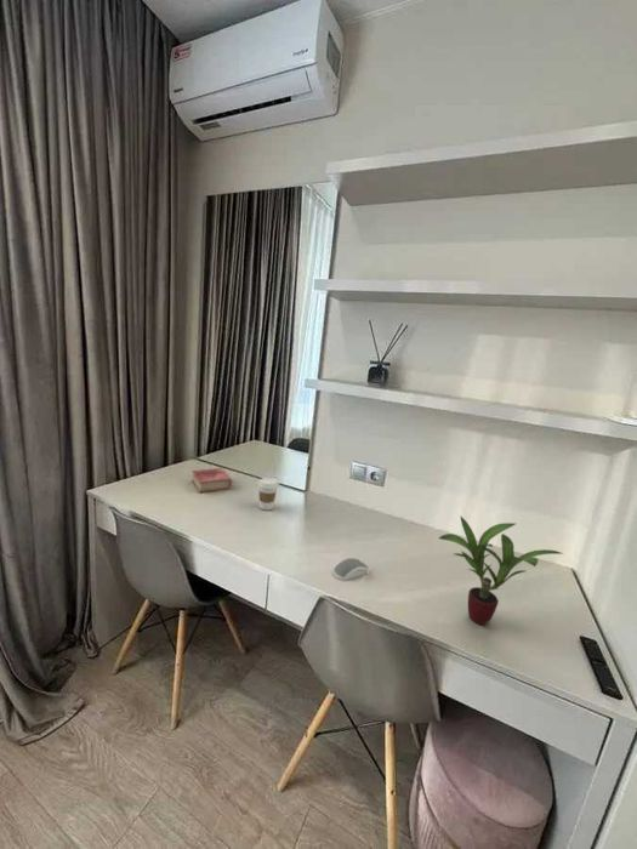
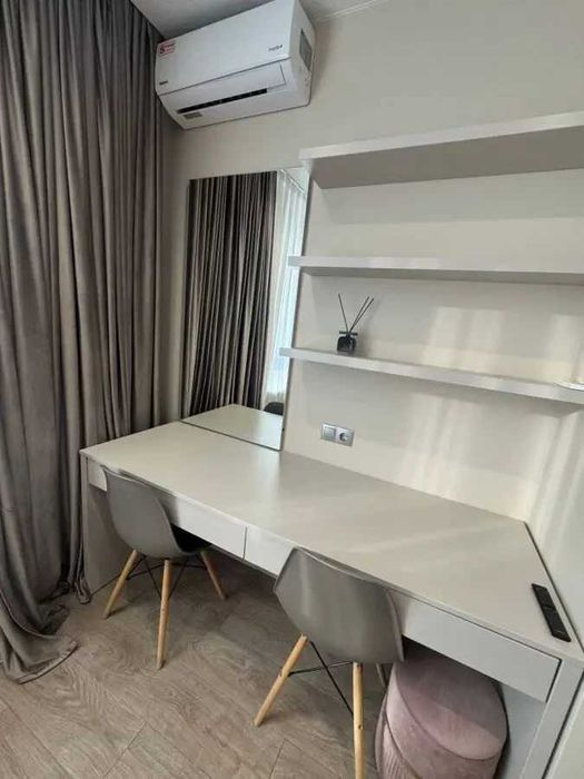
- potted plant (490, 581)
- book (211, 479)
- coffee cup (267, 494)
- computer mouse (351, 566)
